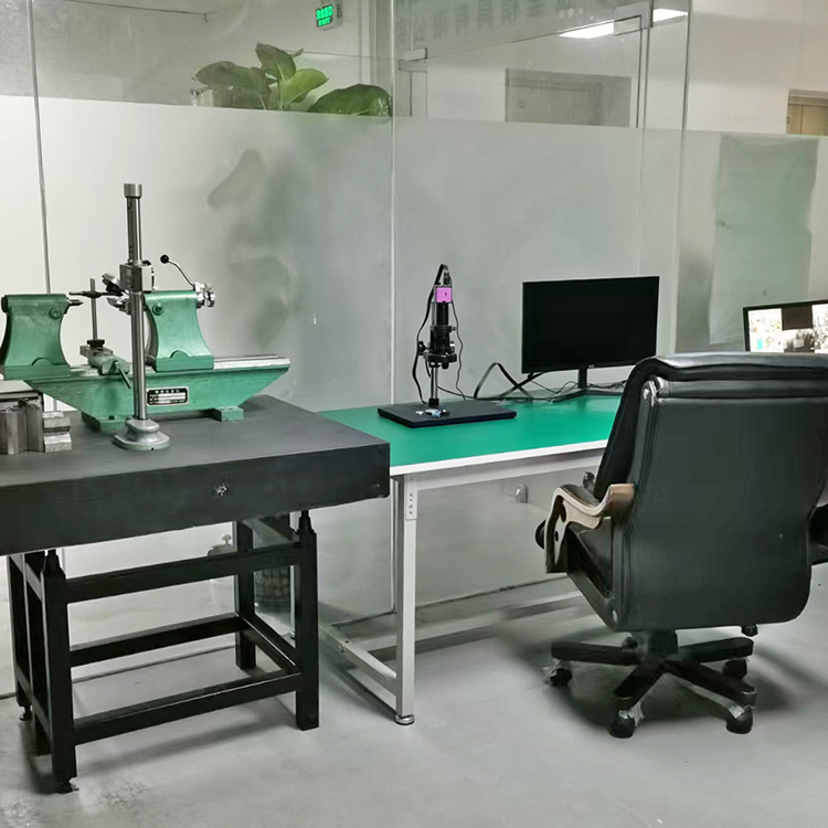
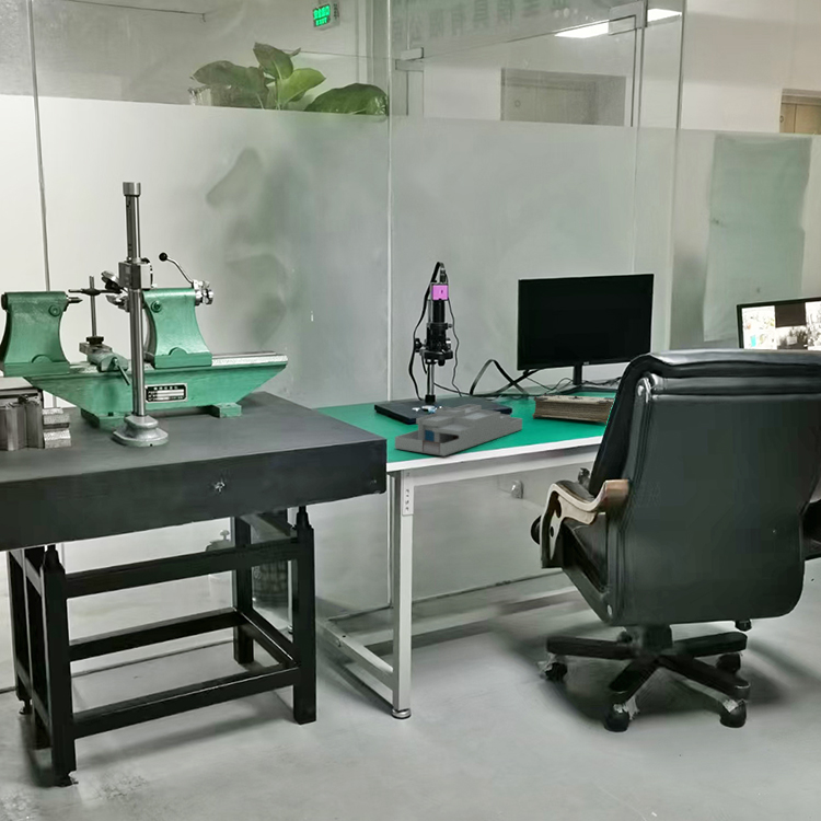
+ desk organizer (461, 424)
+ book (575, 406)
